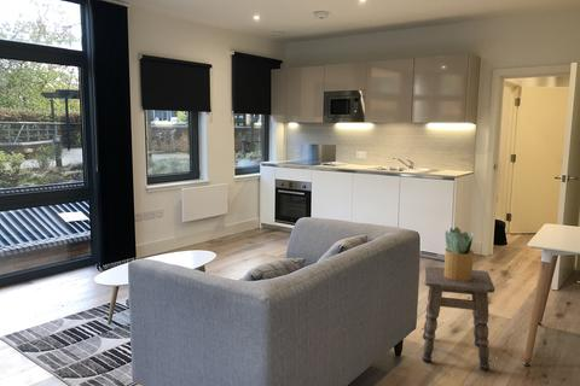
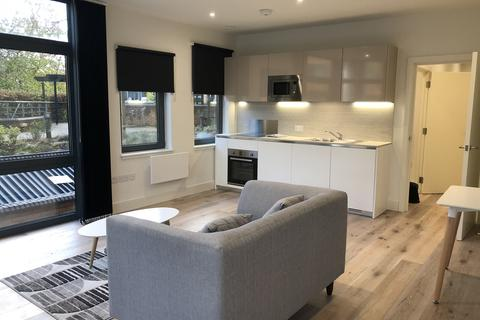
- side table (457, 308)
- potted plant (458, 253)
